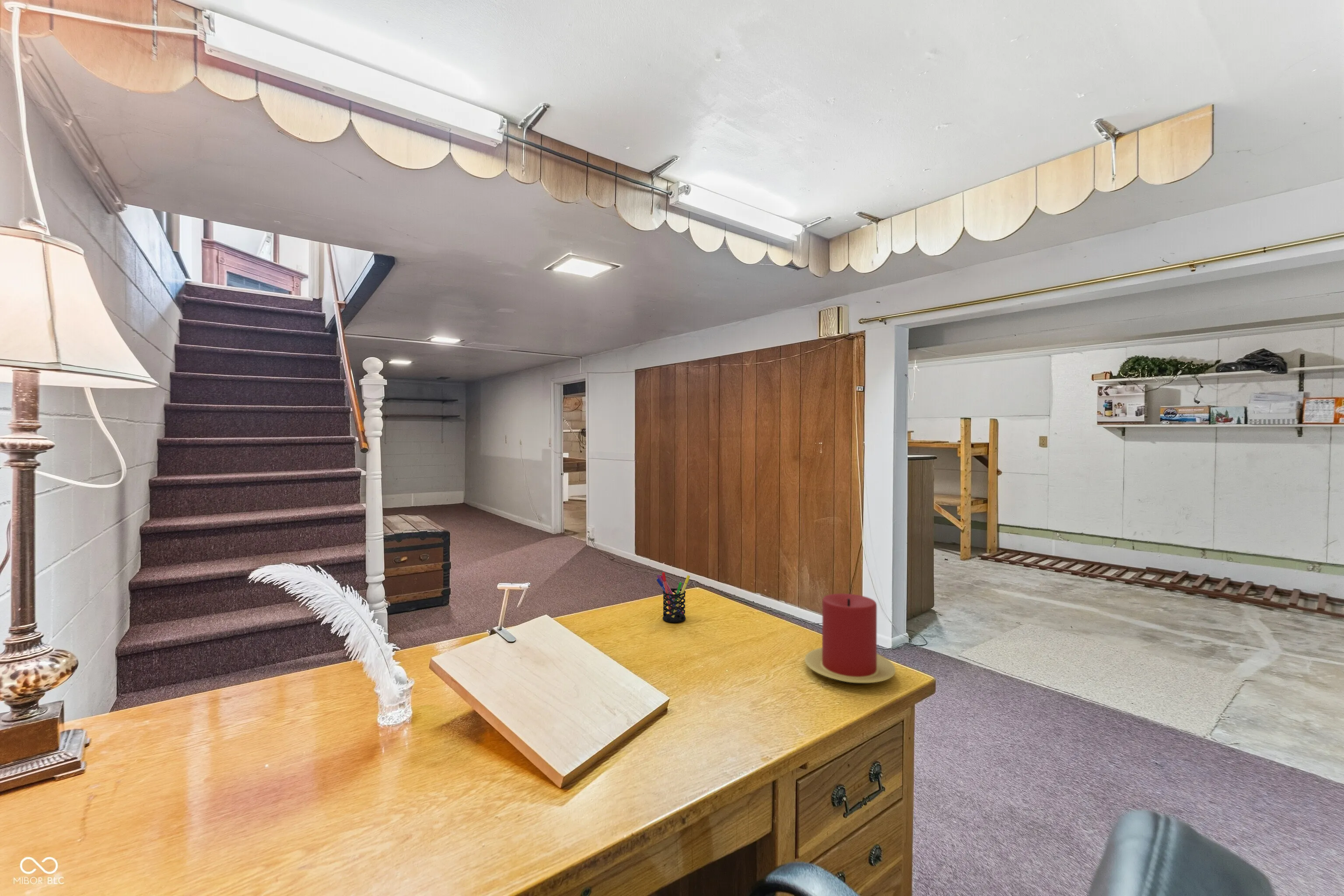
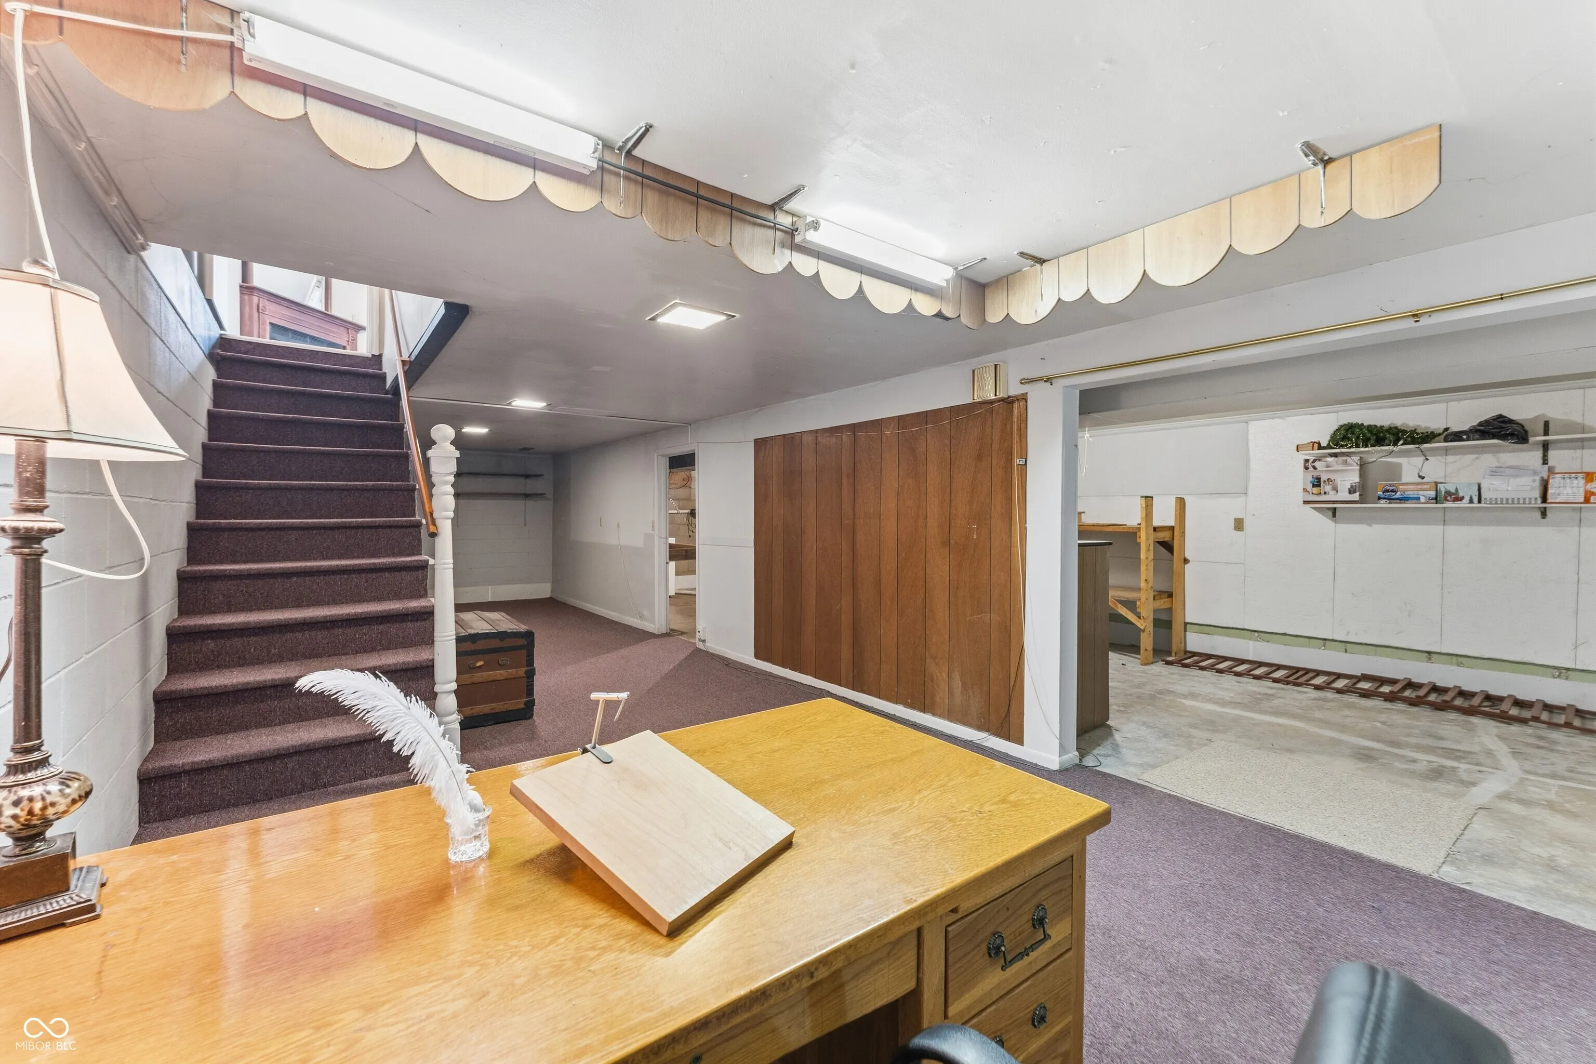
- candle (849, 635)
- pen holder (674, 596)
